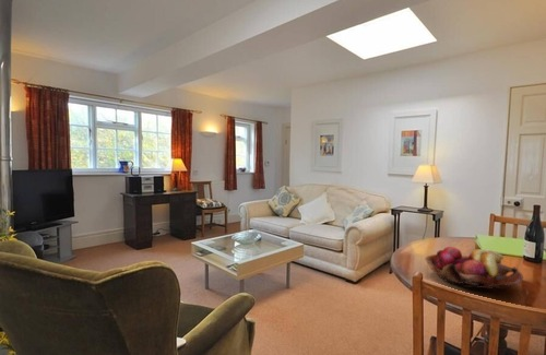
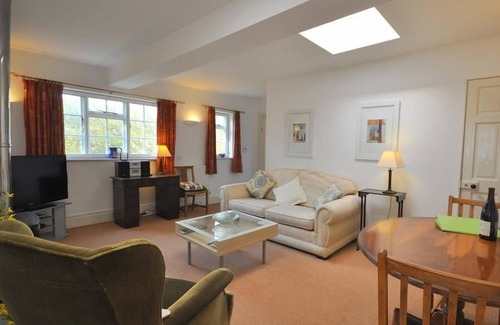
- fruit basket (472, 265)
